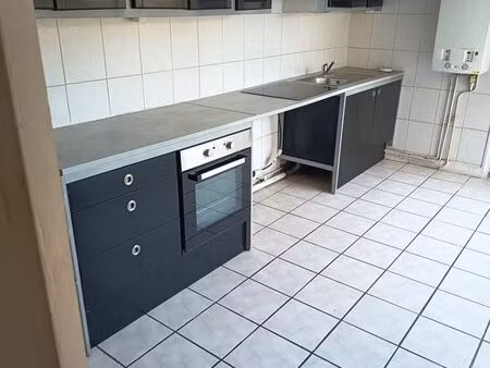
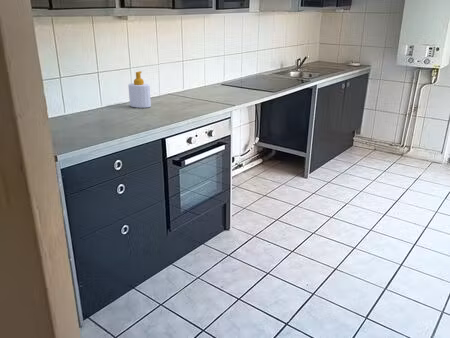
+ soap bottle (139, 89)
